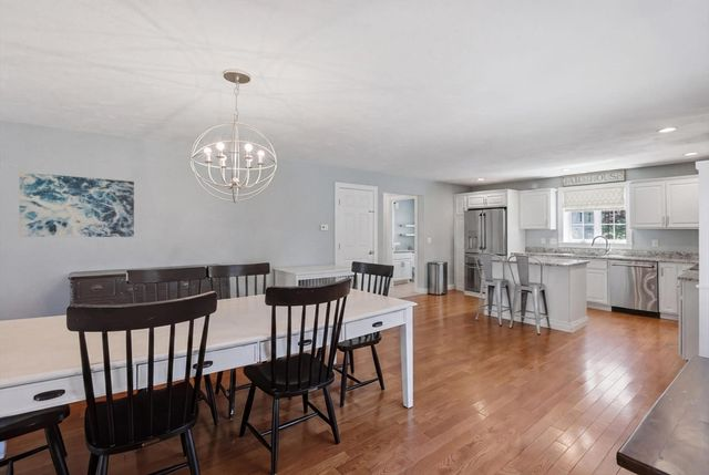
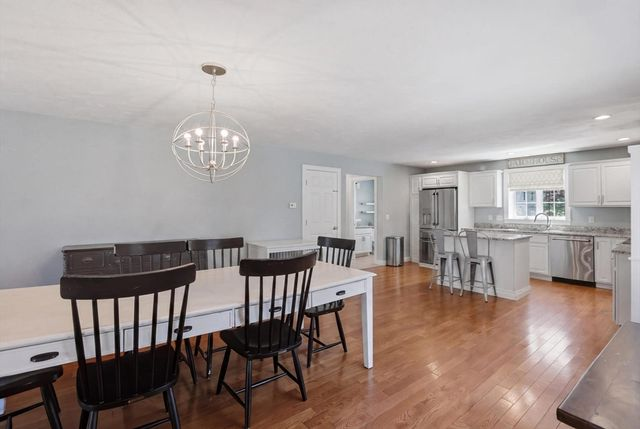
- wall art (81, 207)
